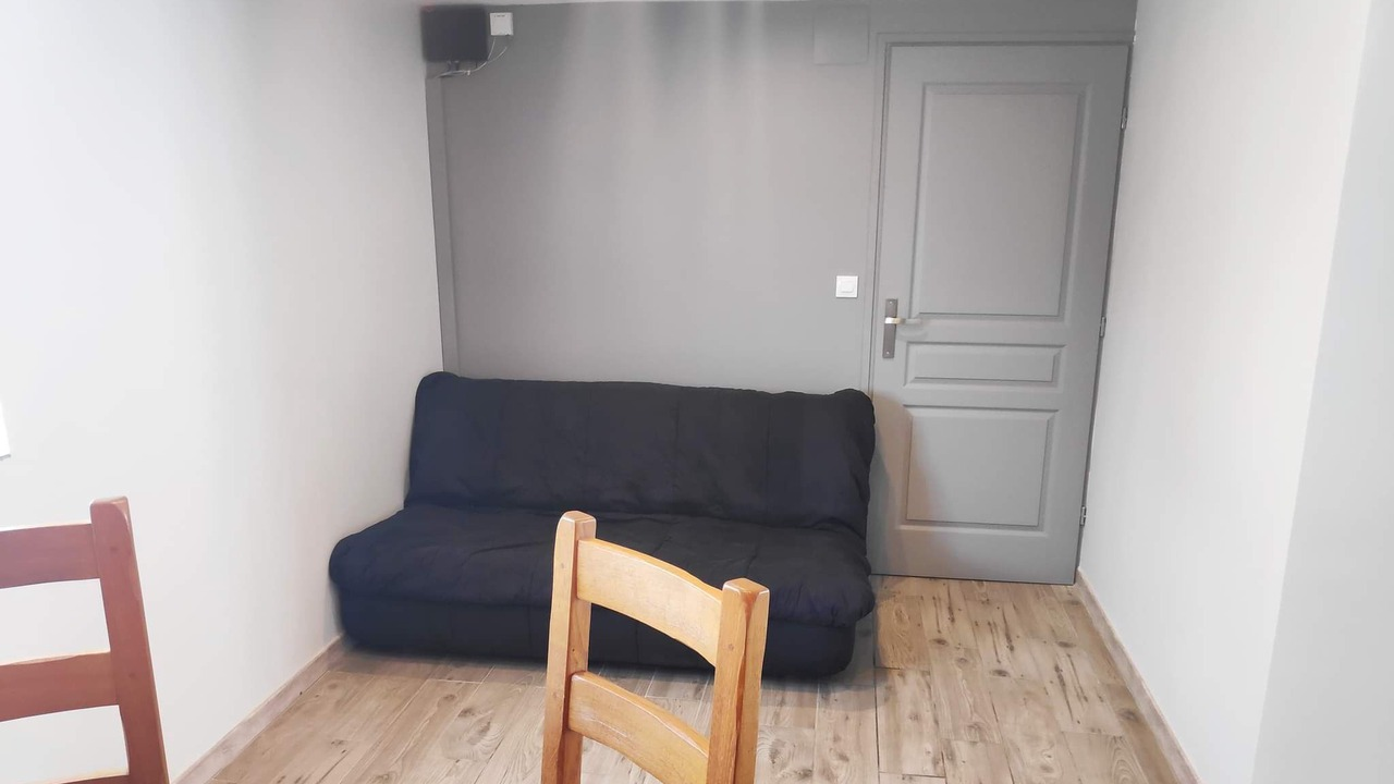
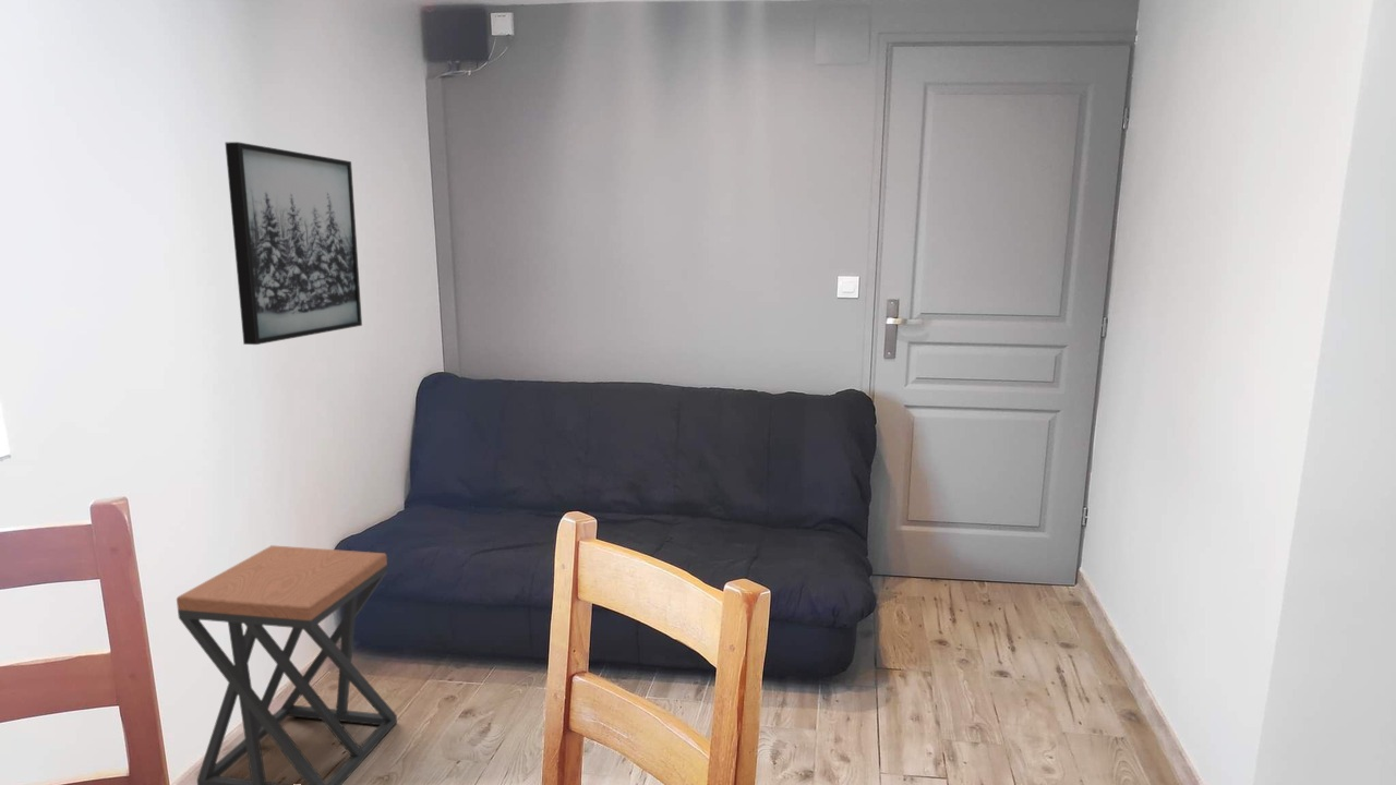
+ wall art (301, 244)
+ stool (294, 666)
